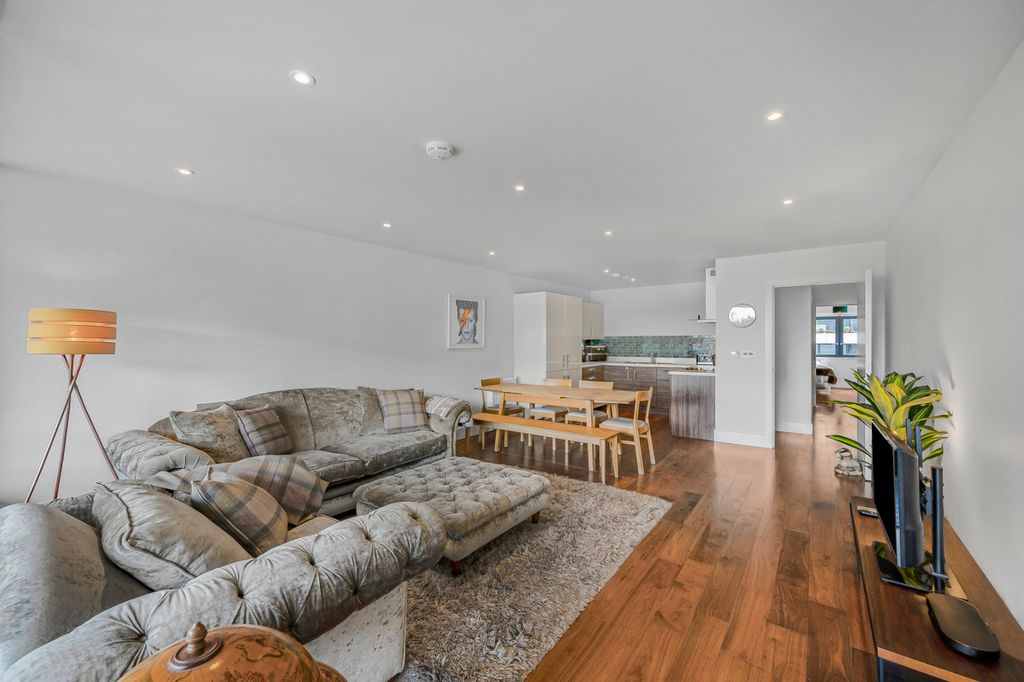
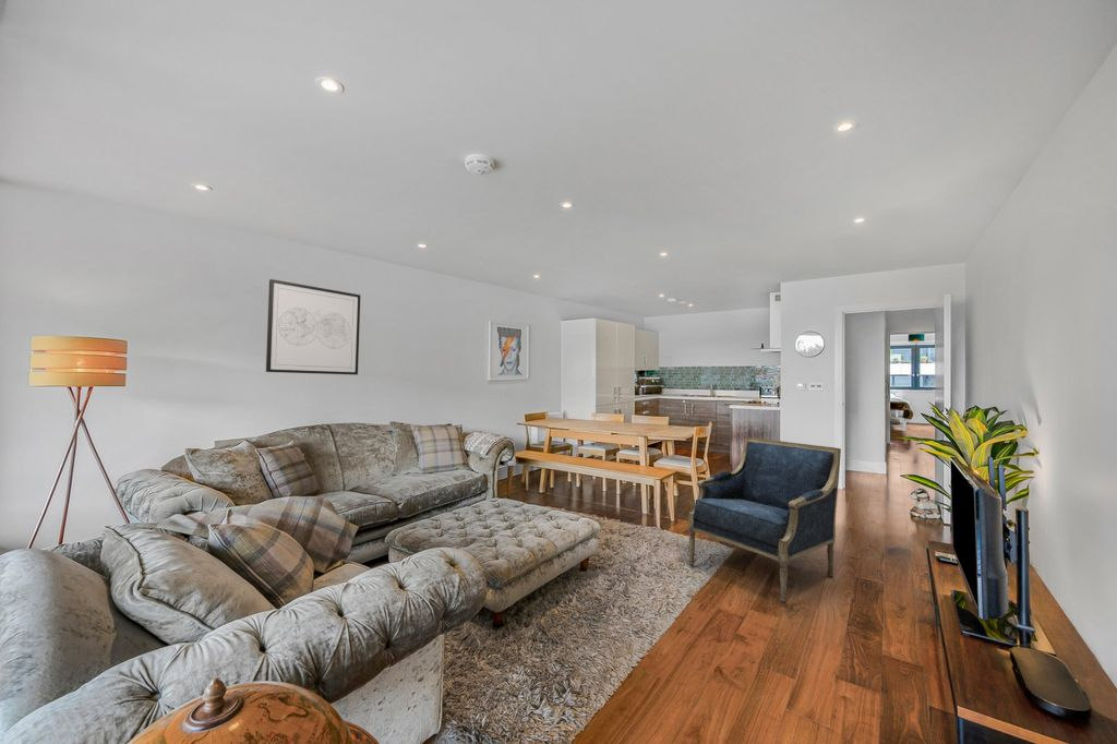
+ armchair (761, 507)
+ wall art (316, 331)
